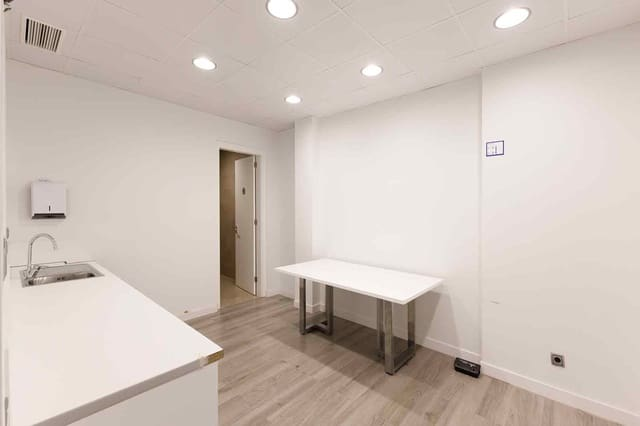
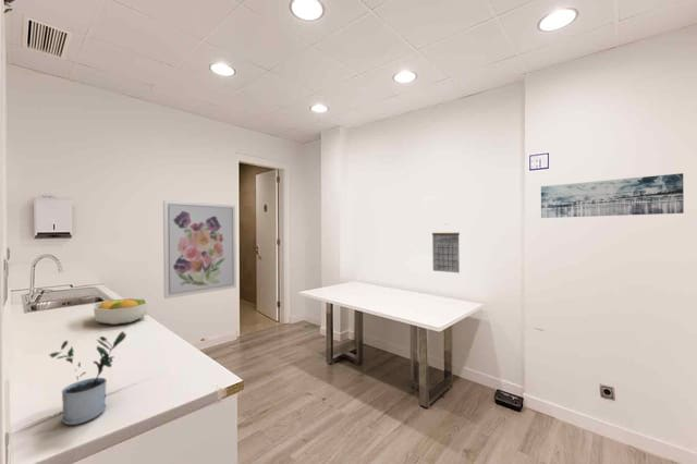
+ wall art (203, 247)
+ potted plant (88, 379)
+ wall art (603, 198)
+ fruit bowl (121, 307)
+ calendar (445, 247)
